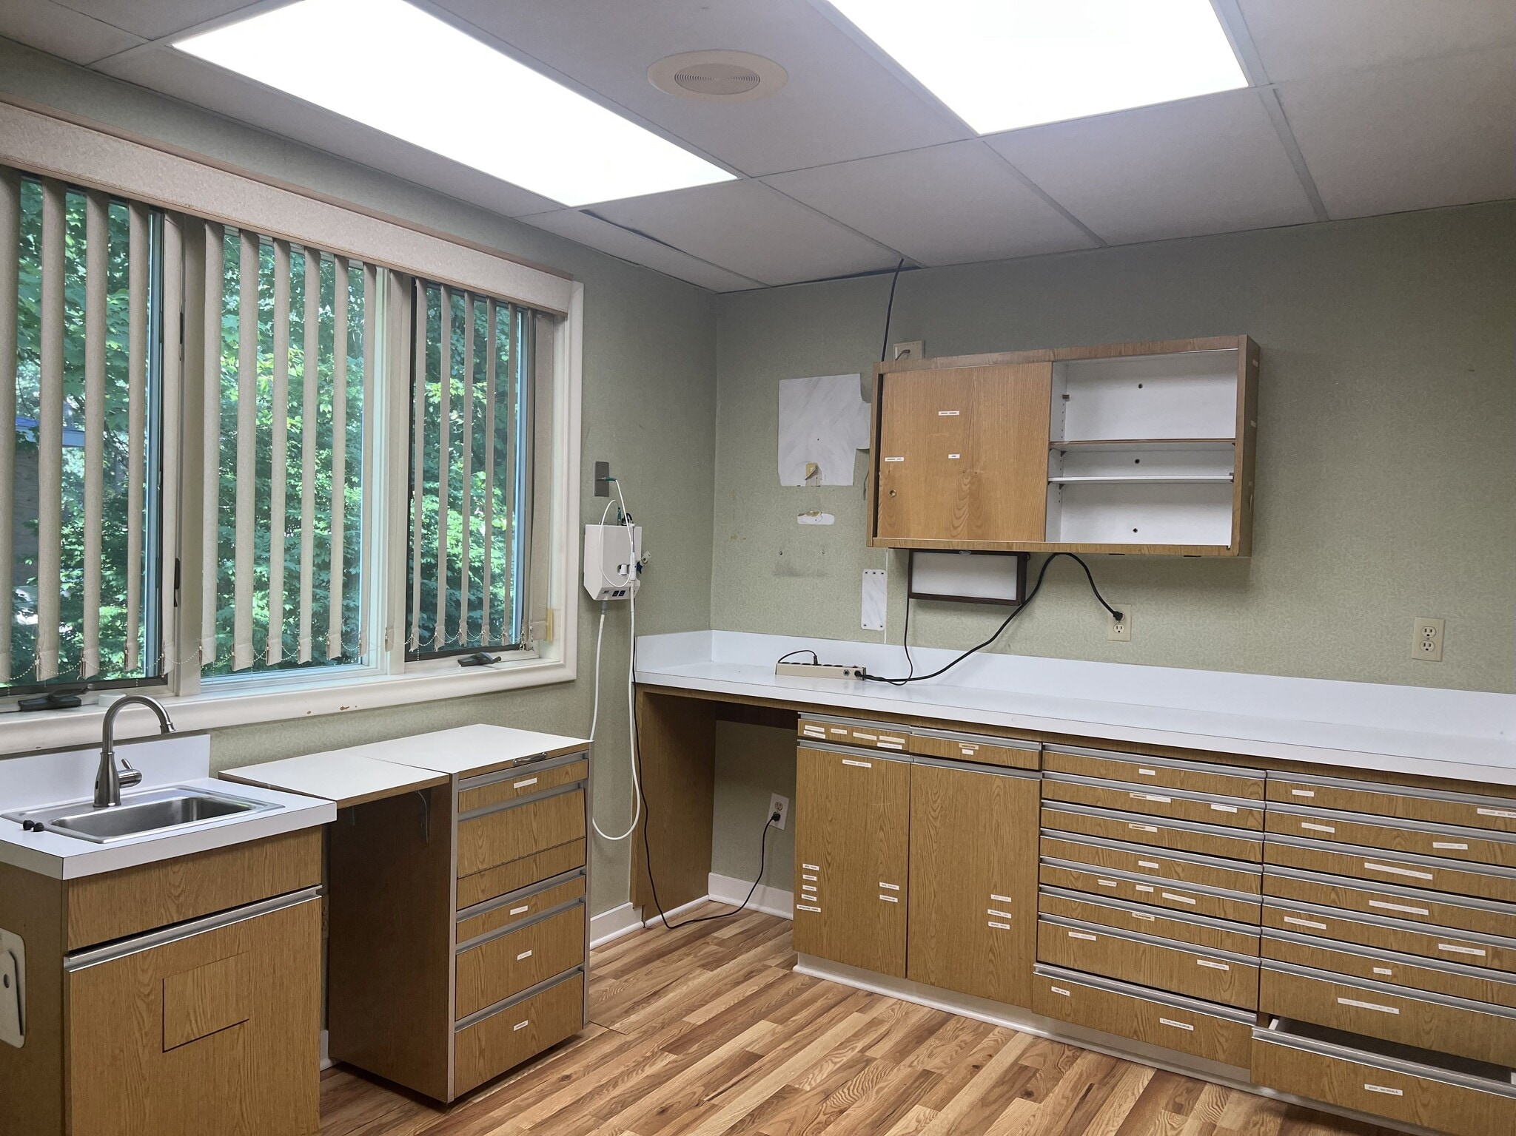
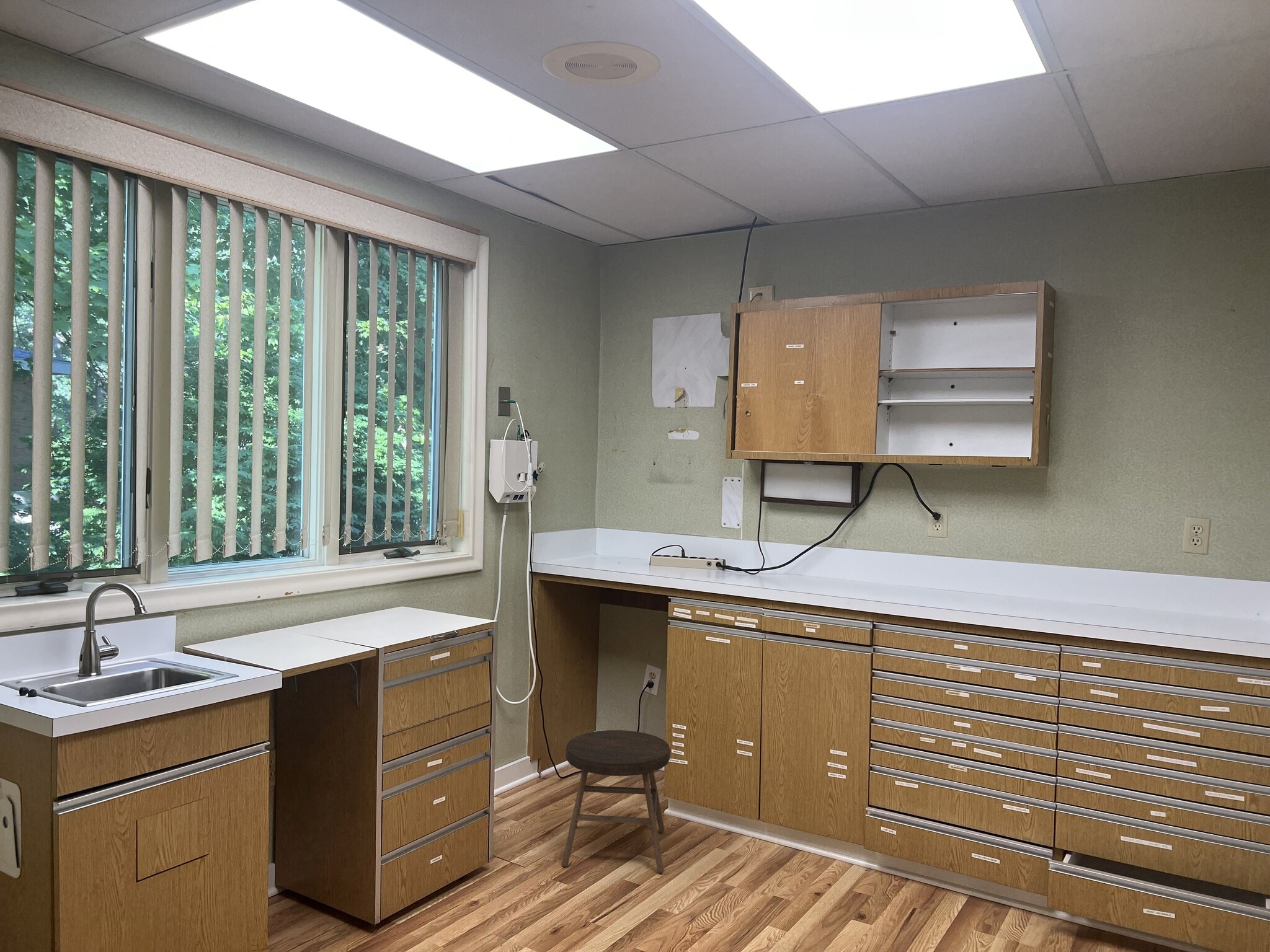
+ stool (617, 793)
